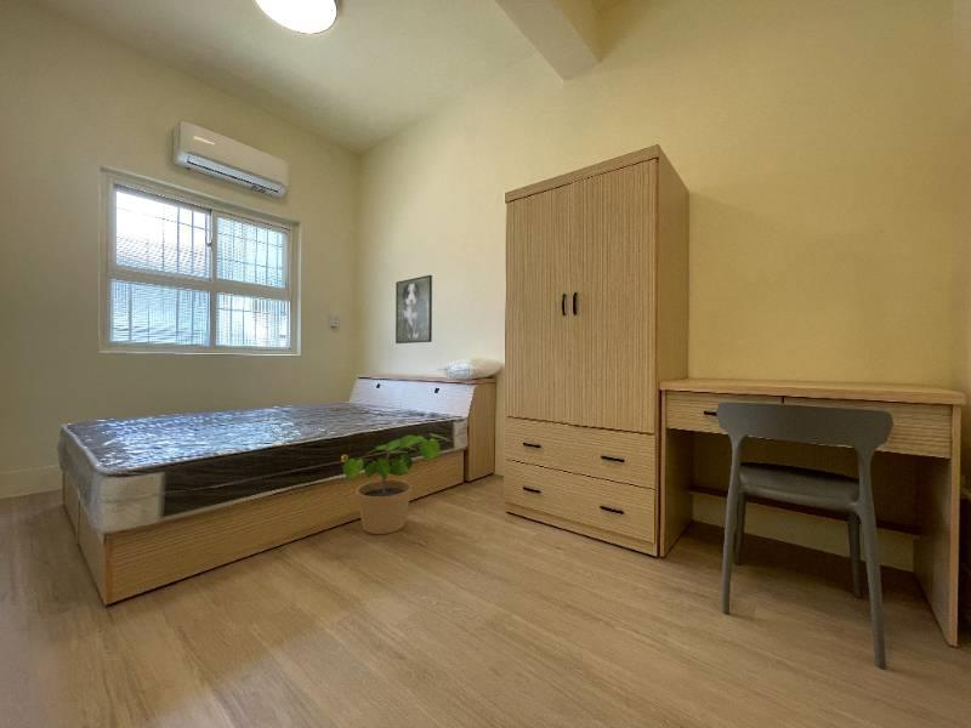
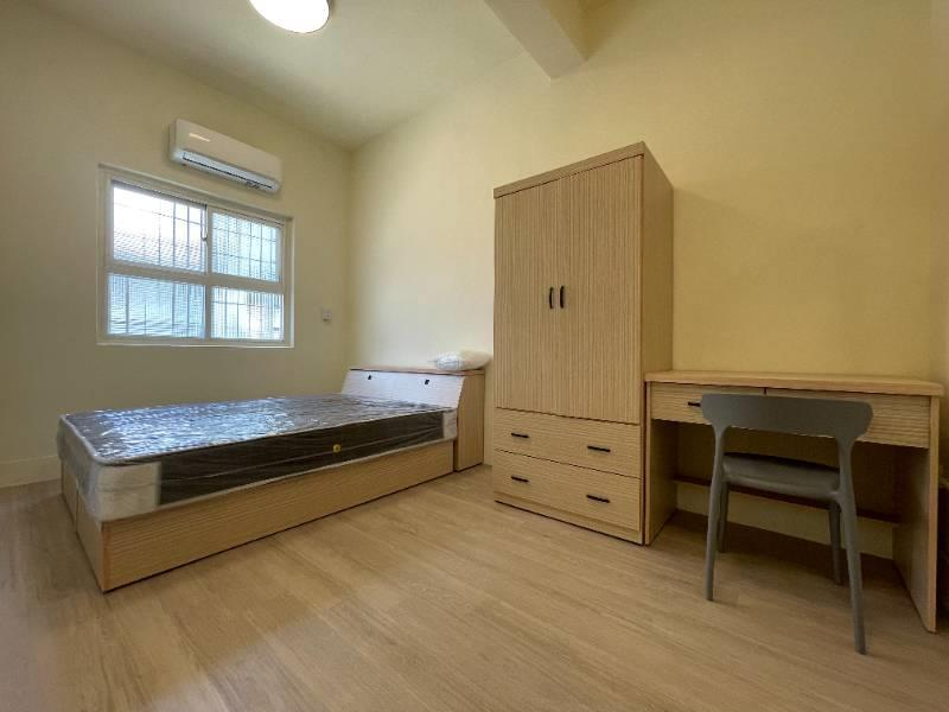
- potted plant (393, 484)
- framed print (413, 311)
